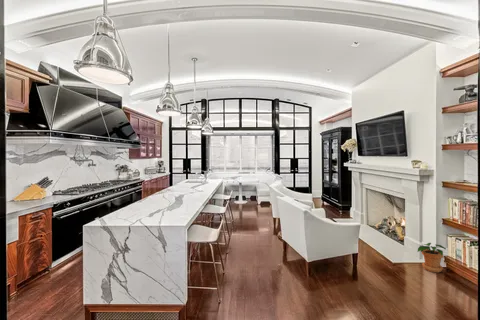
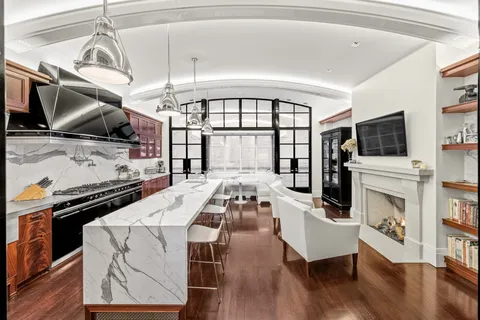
- potted plant (429, 256)
